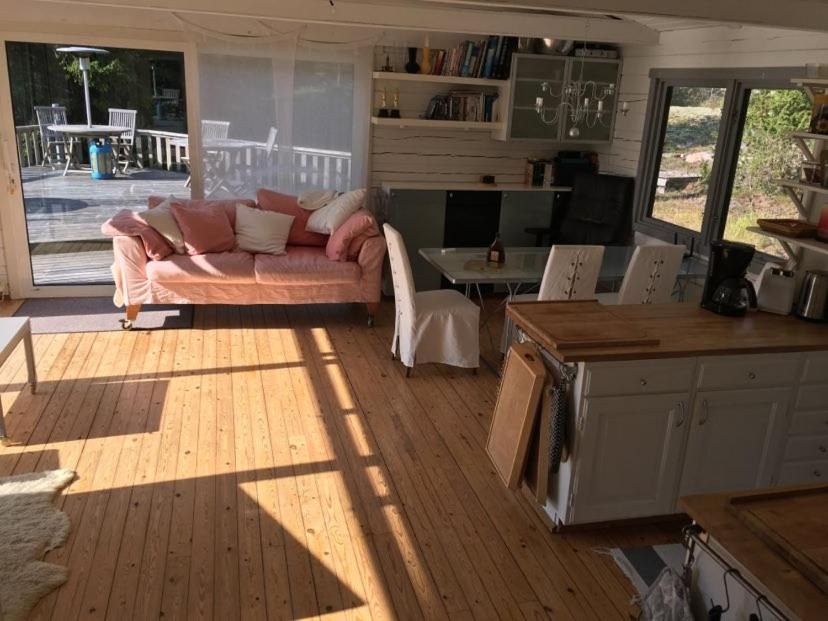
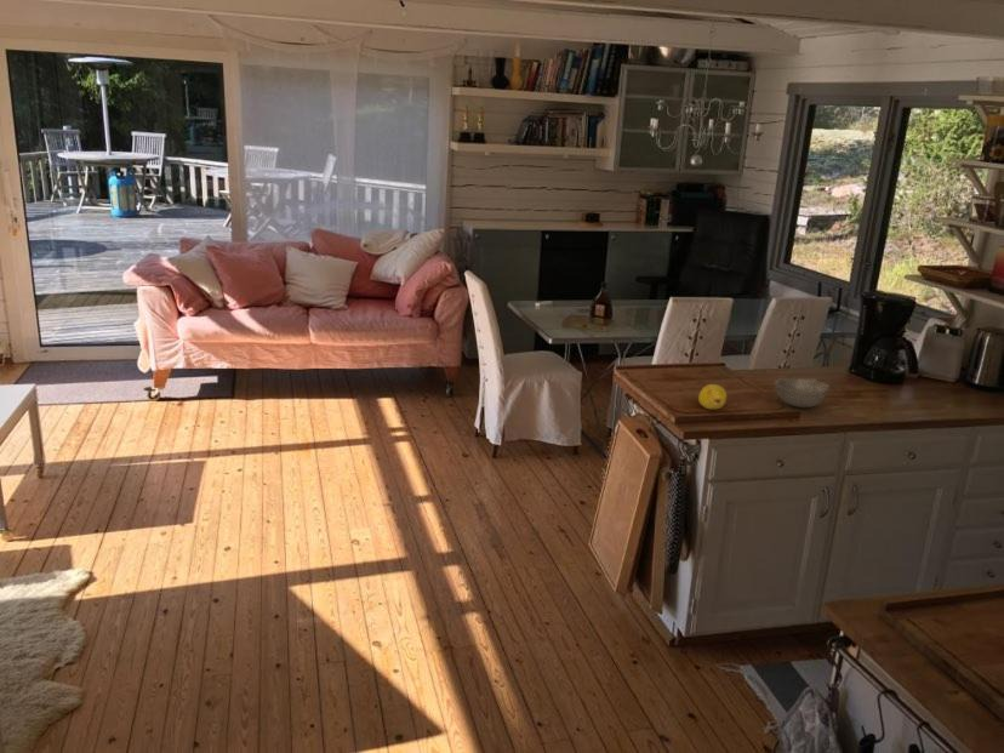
+ bowl (800, 393)
+ fruit (713, 397)
